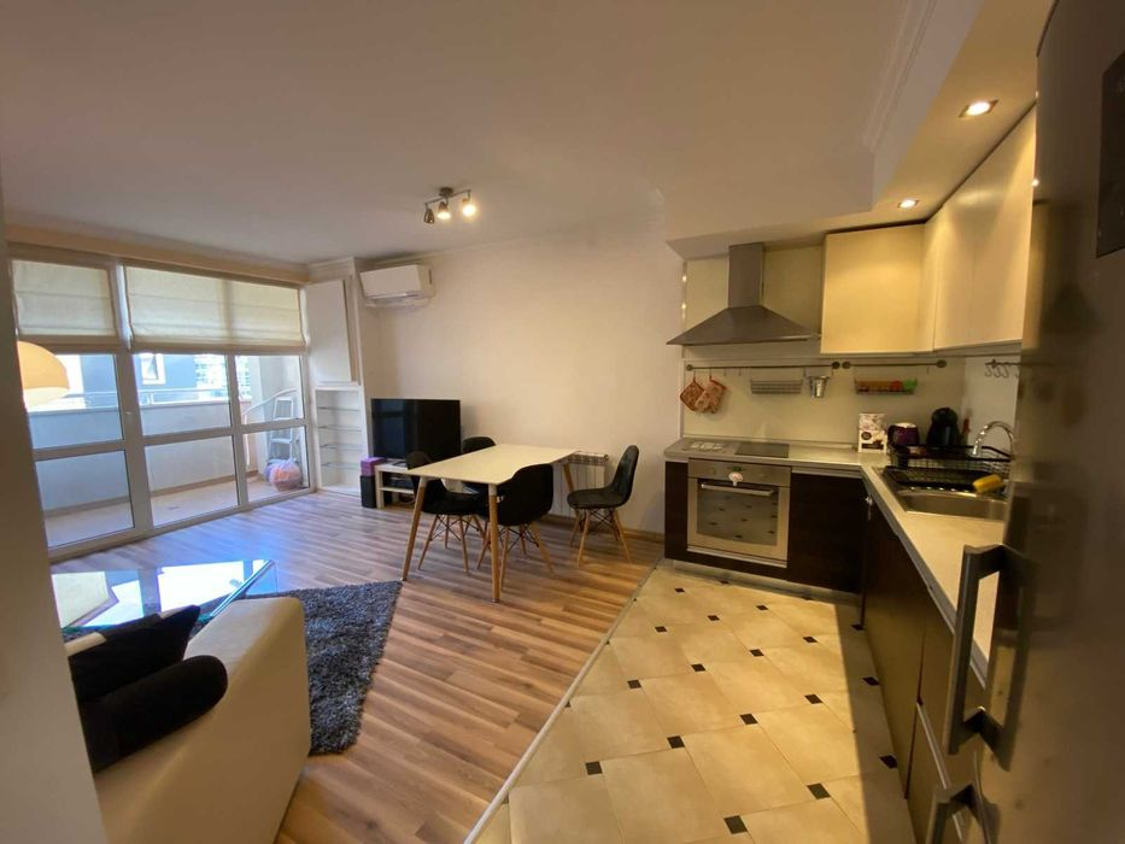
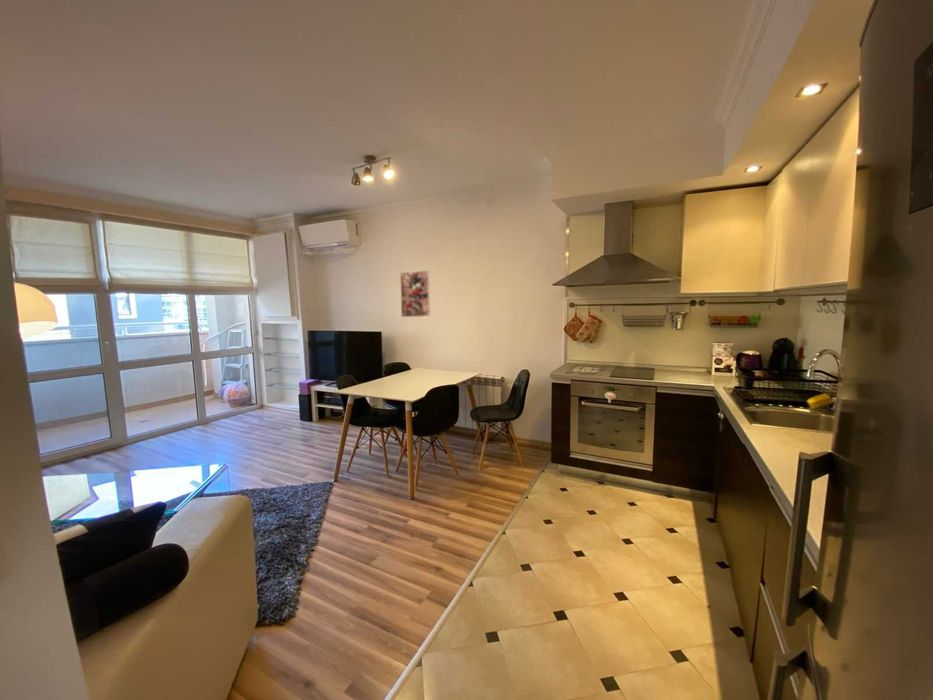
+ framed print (415, 294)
